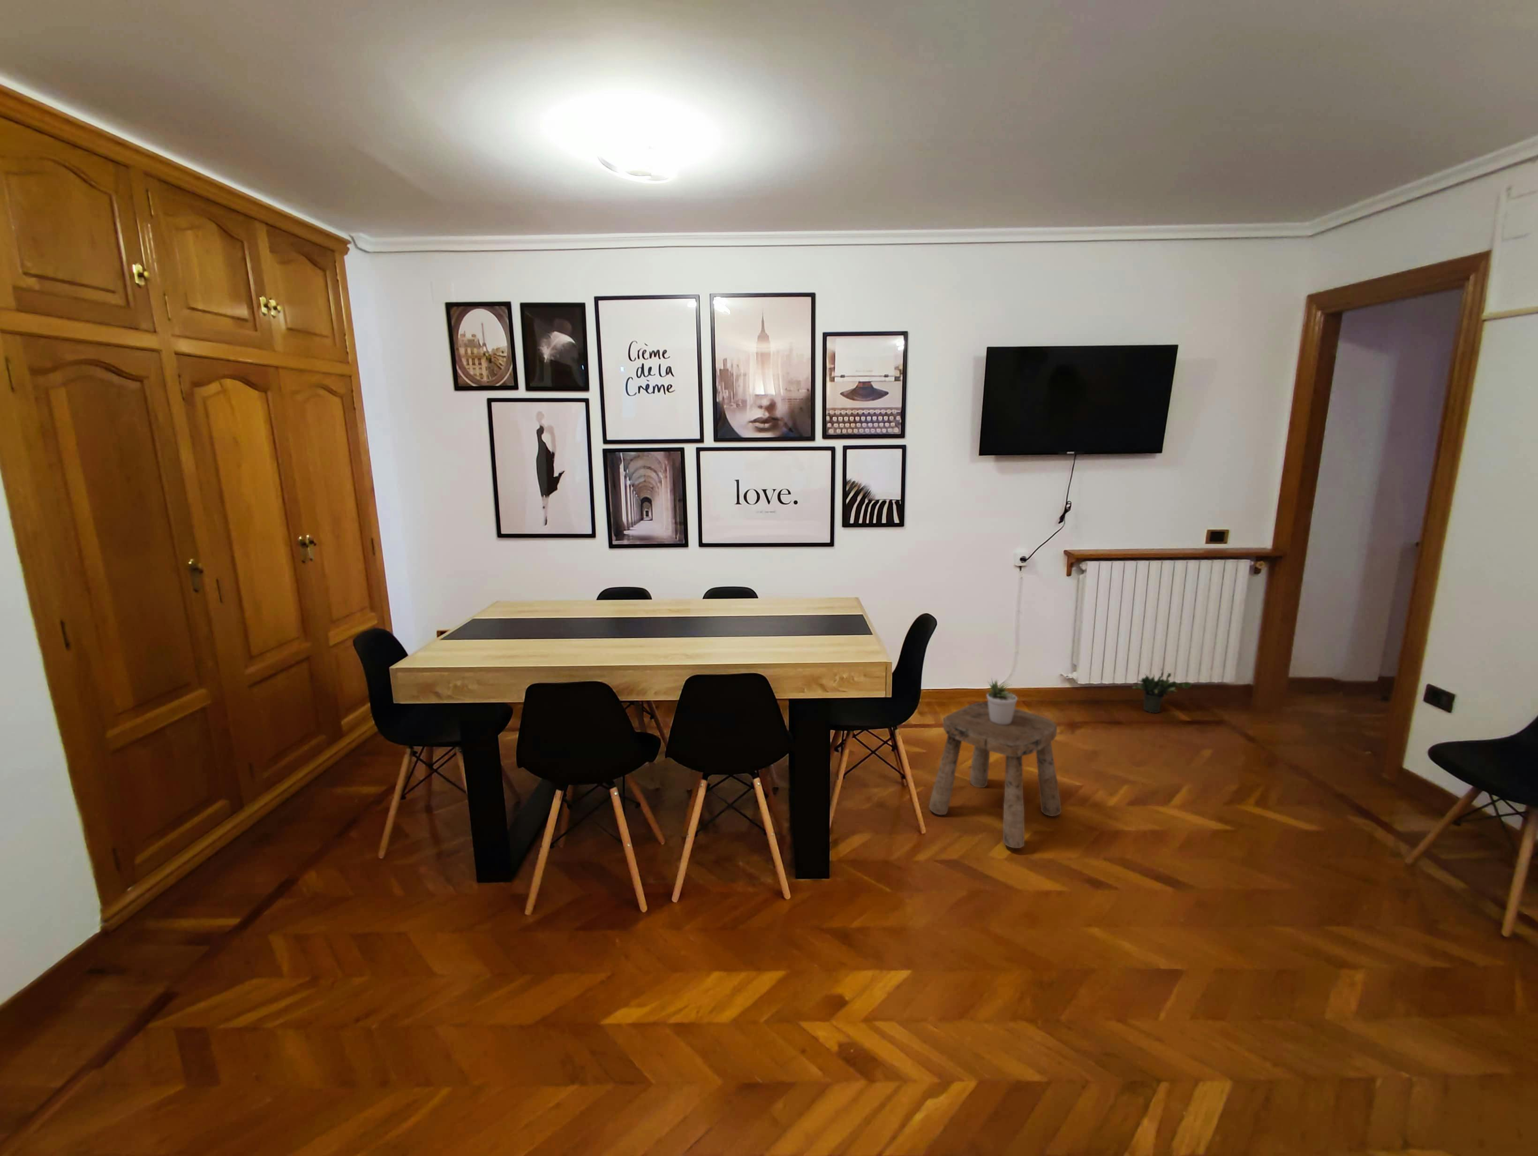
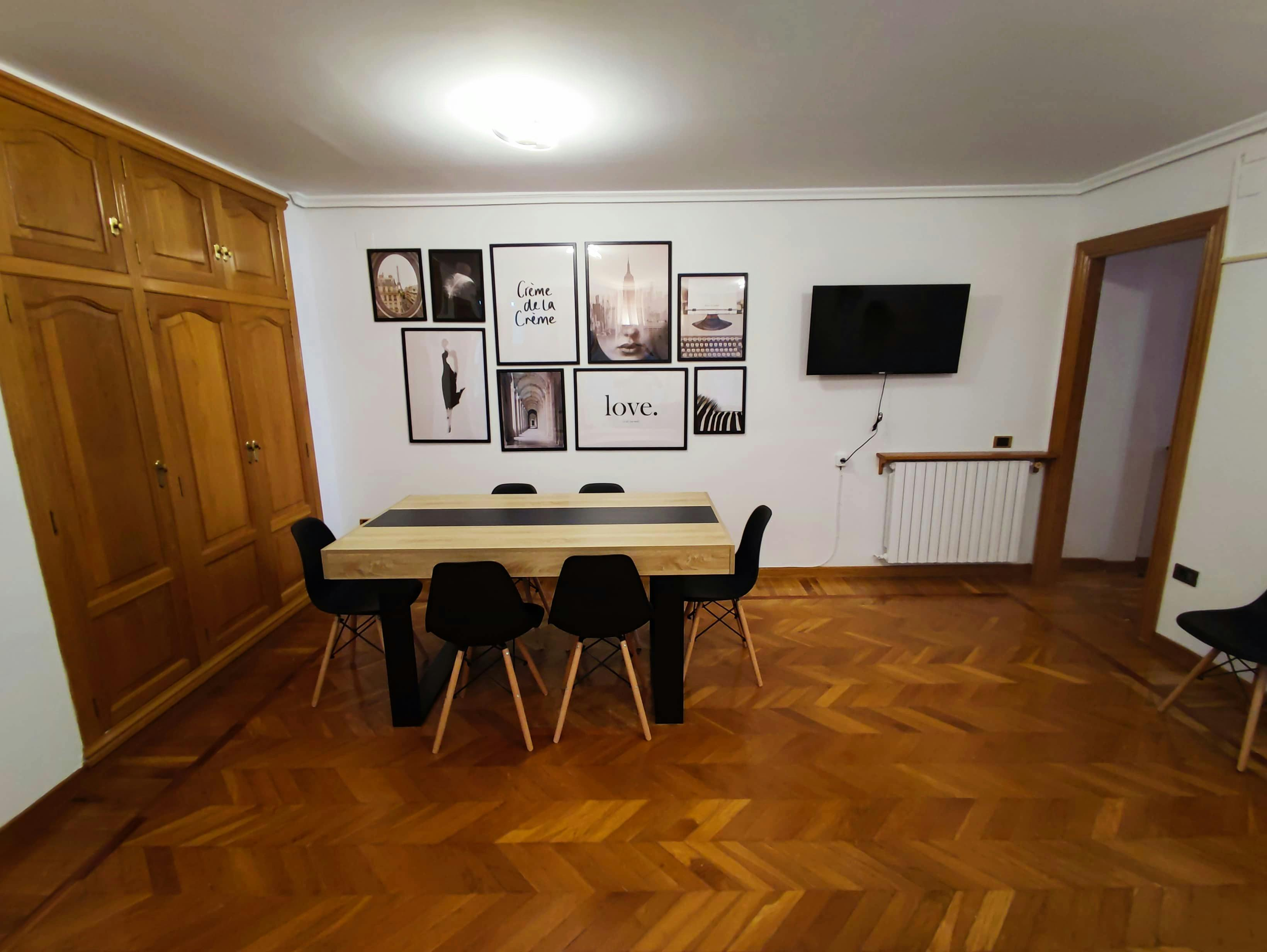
- potted plant (1000, 699)
- stool (989, 765)
- potted plant (1163, 690)
